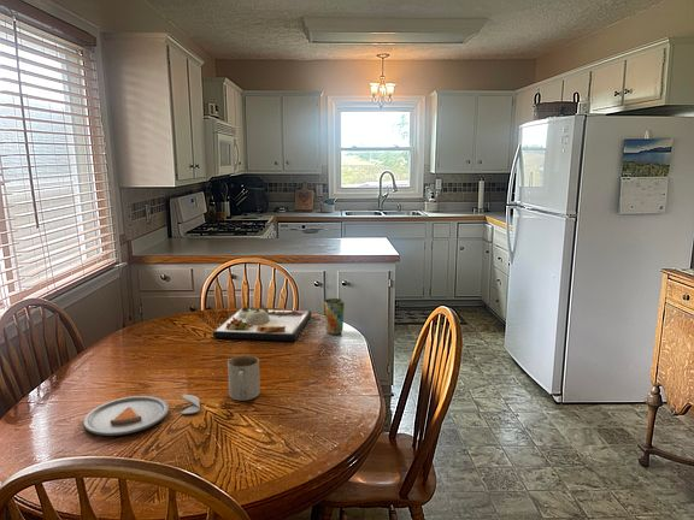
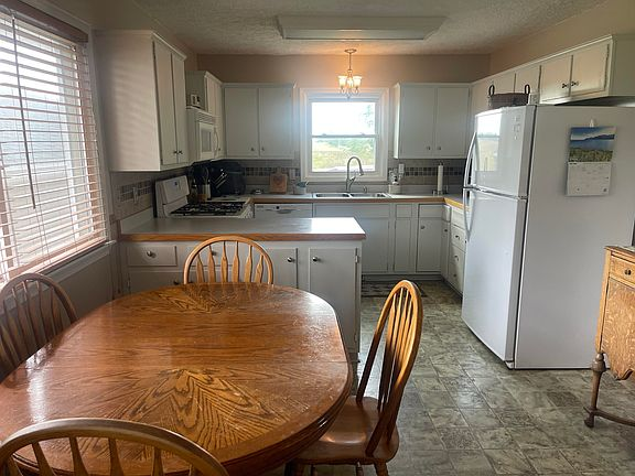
- mug (242, 379)
- dinner plate (265, 317)
- dinner plate (143, 410)
- cup (334, 317)
